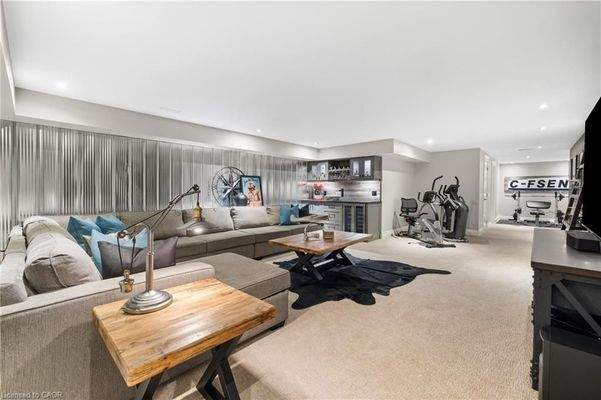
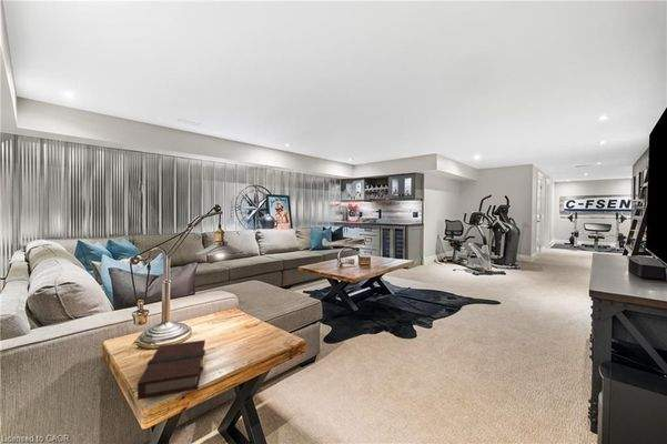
+ book (176, 365)
